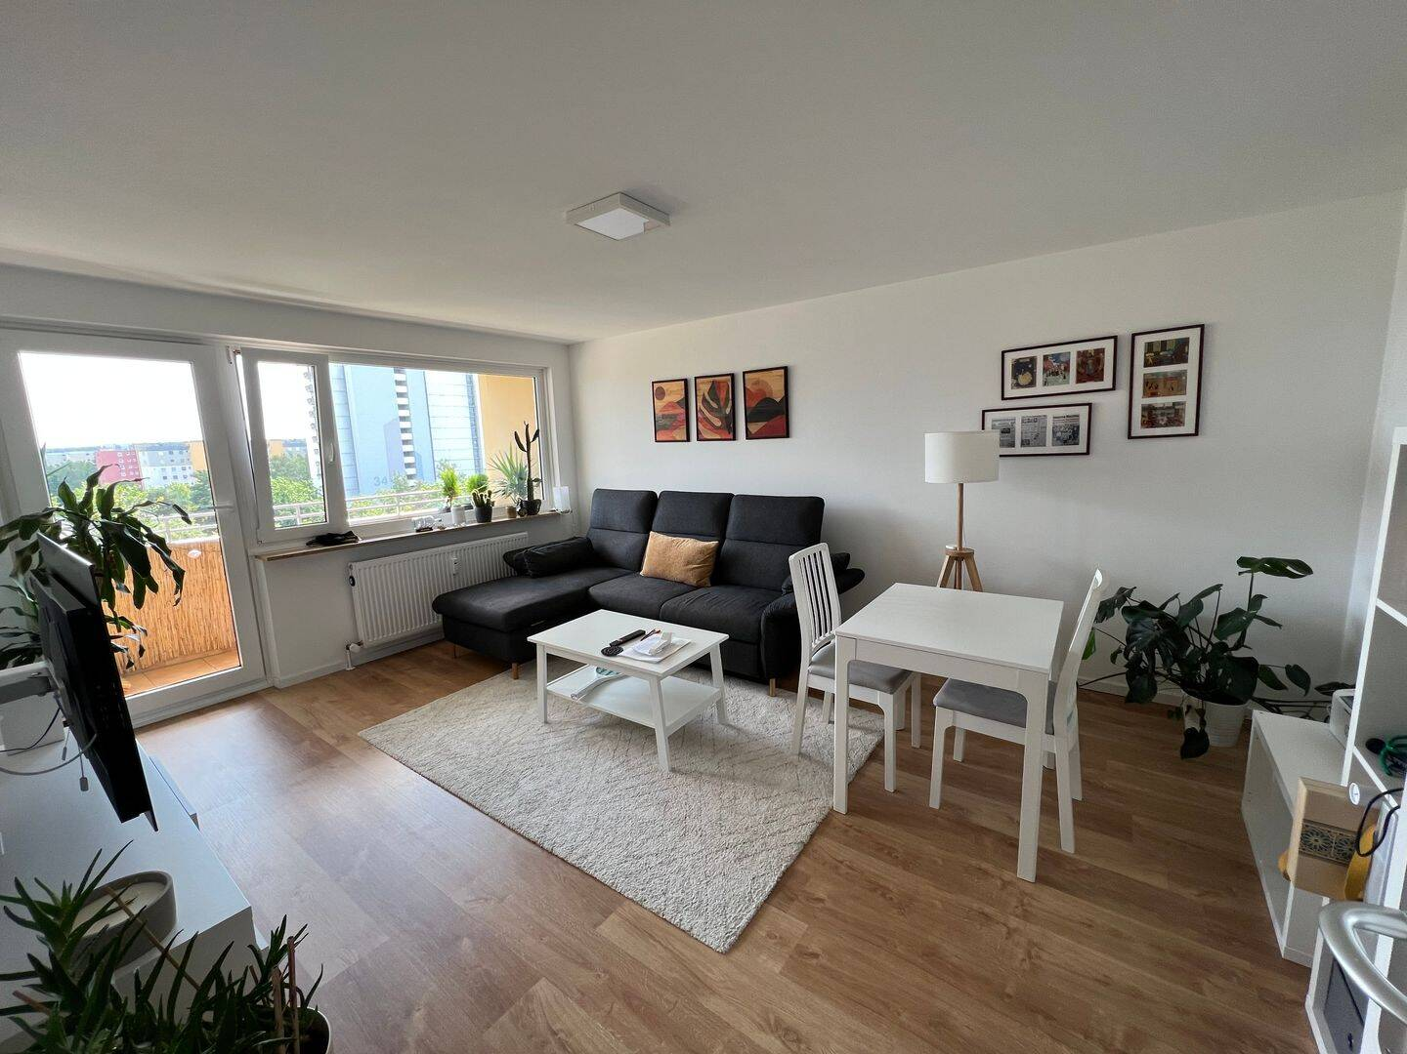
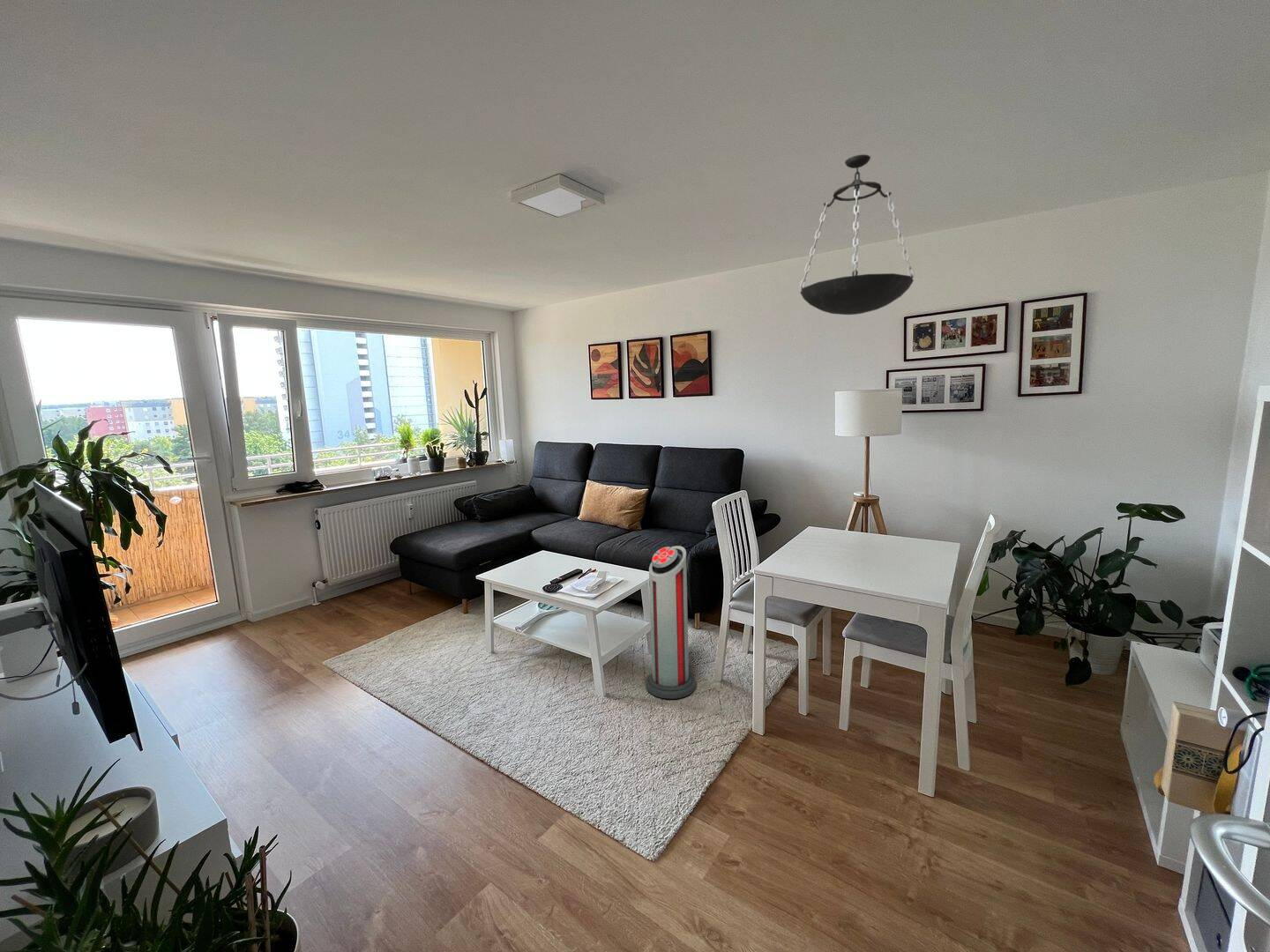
+ air purifier (669, 617)
+ pendant lamp (855, 238)
